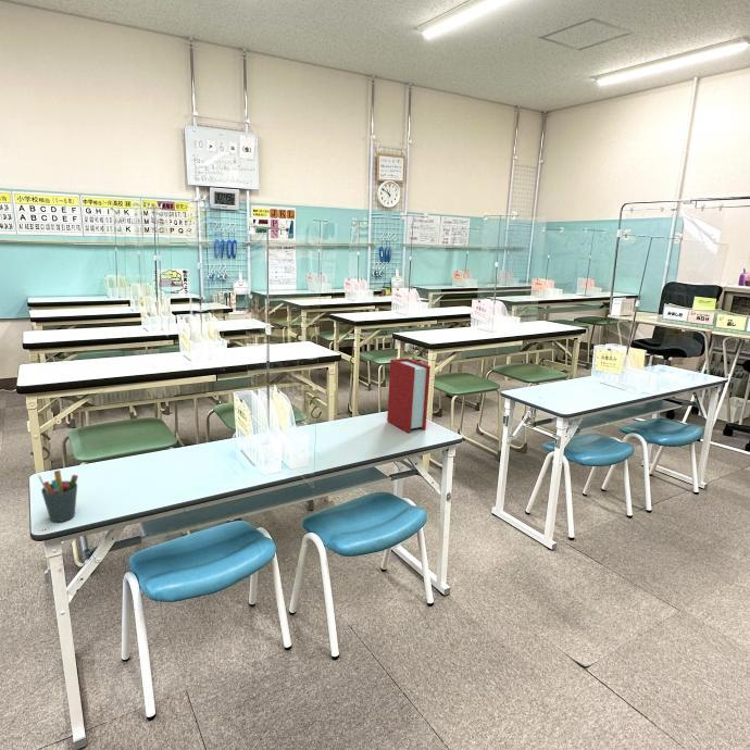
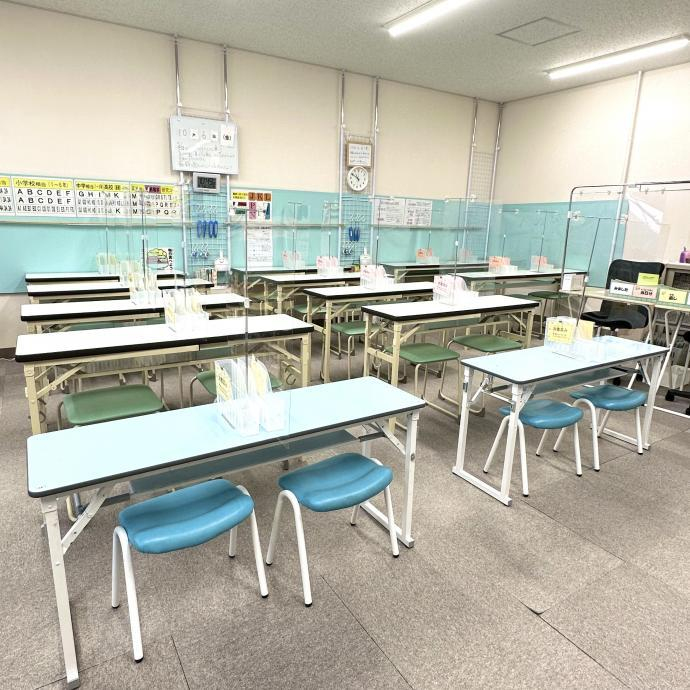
- book (408, 393)
- pen holder (60, 493)
